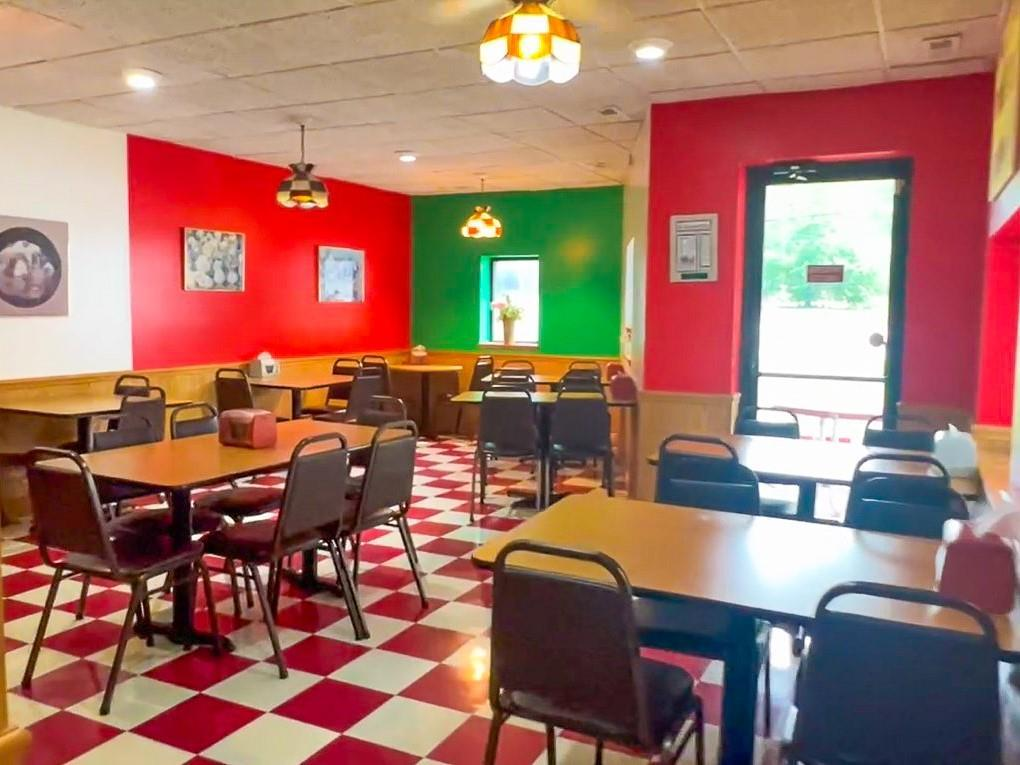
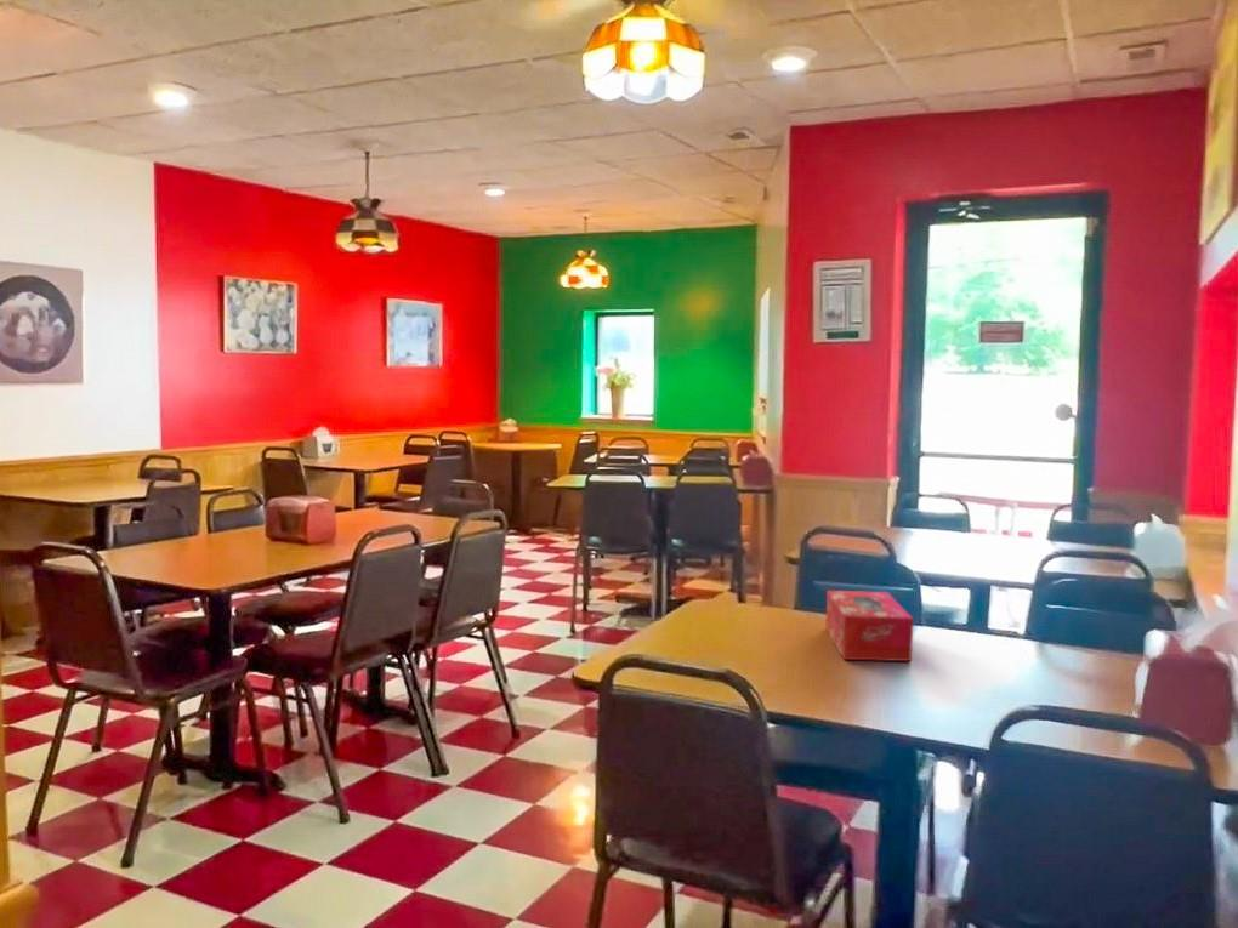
+ tissue box (867, 624)
